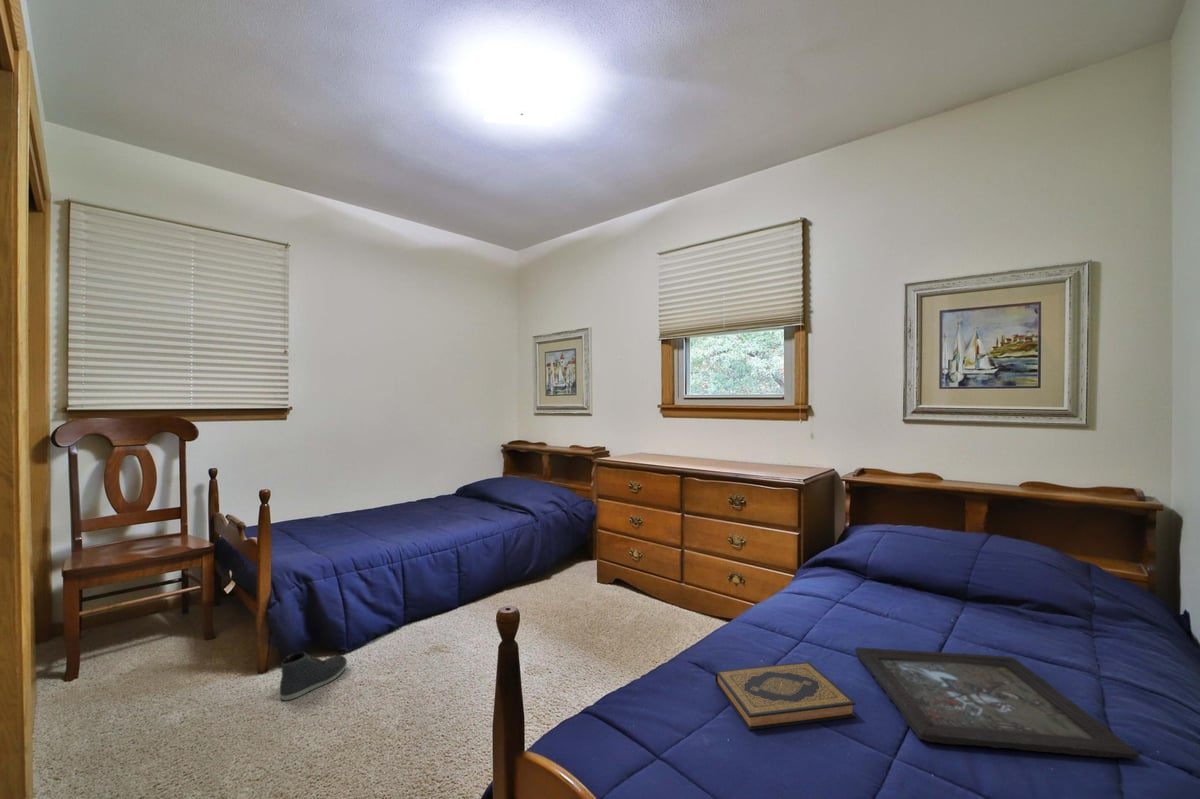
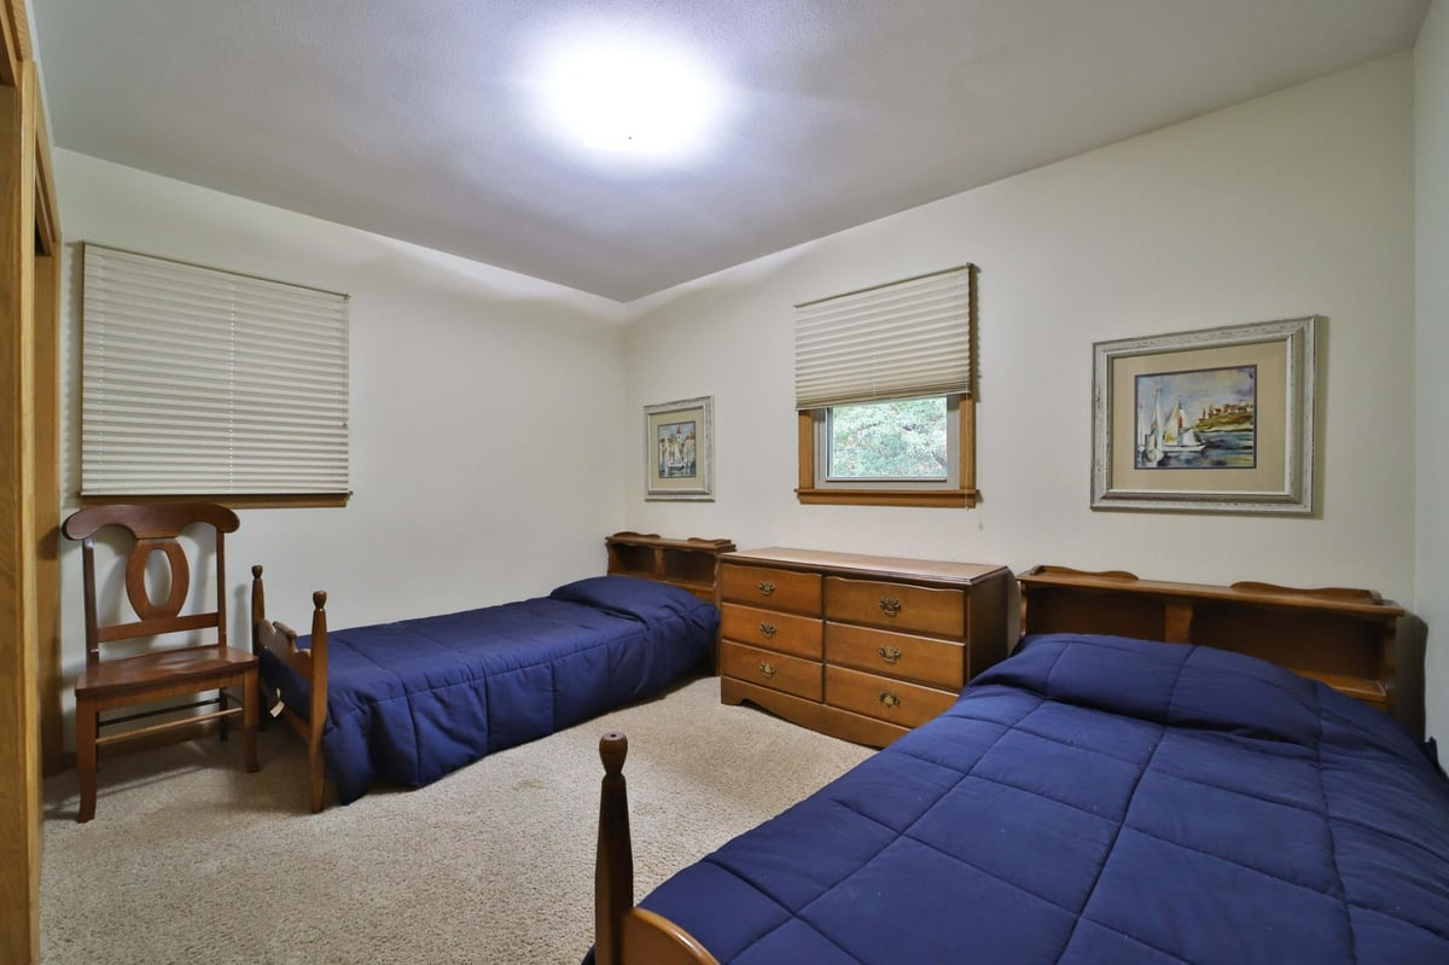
- hardback book (781, 692)
- tray (973, 694)
- sneaker (316, 664)
